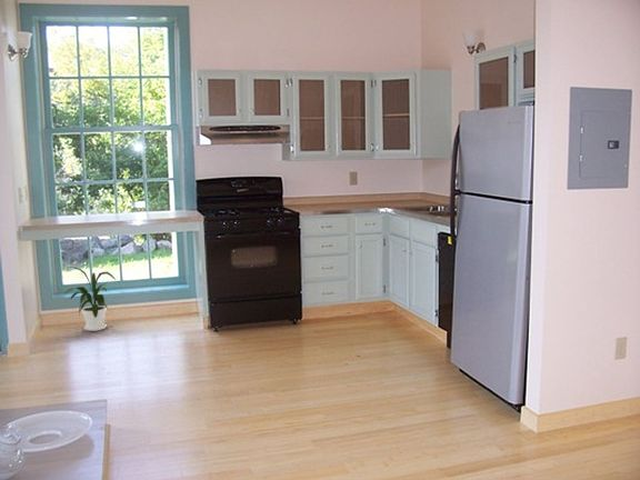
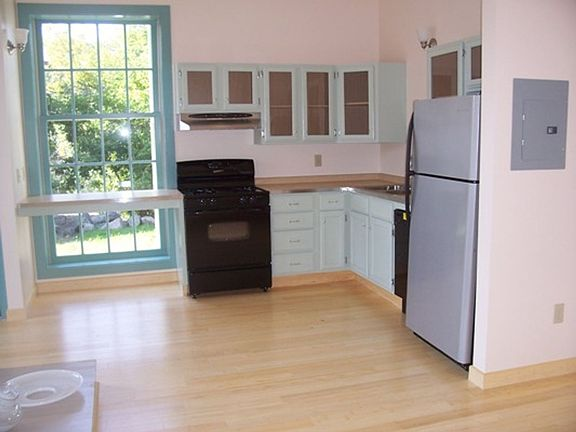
- house plant (91, 298)
